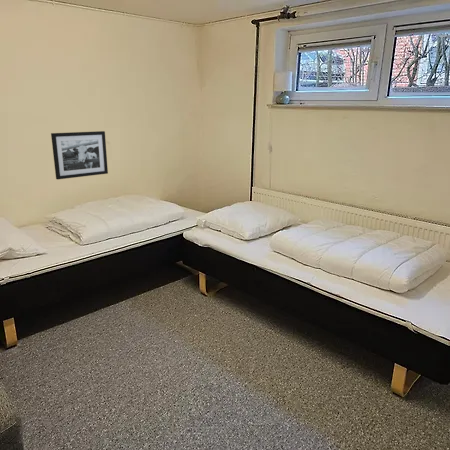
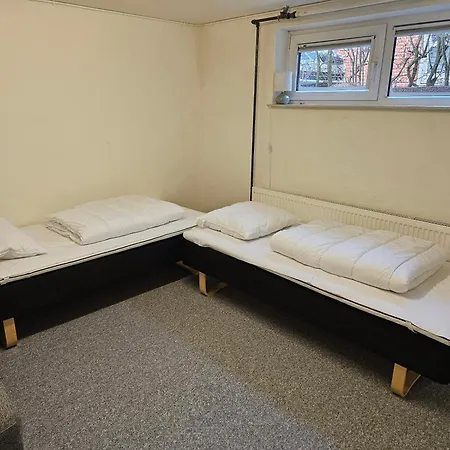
- picture frame (81, 154)
